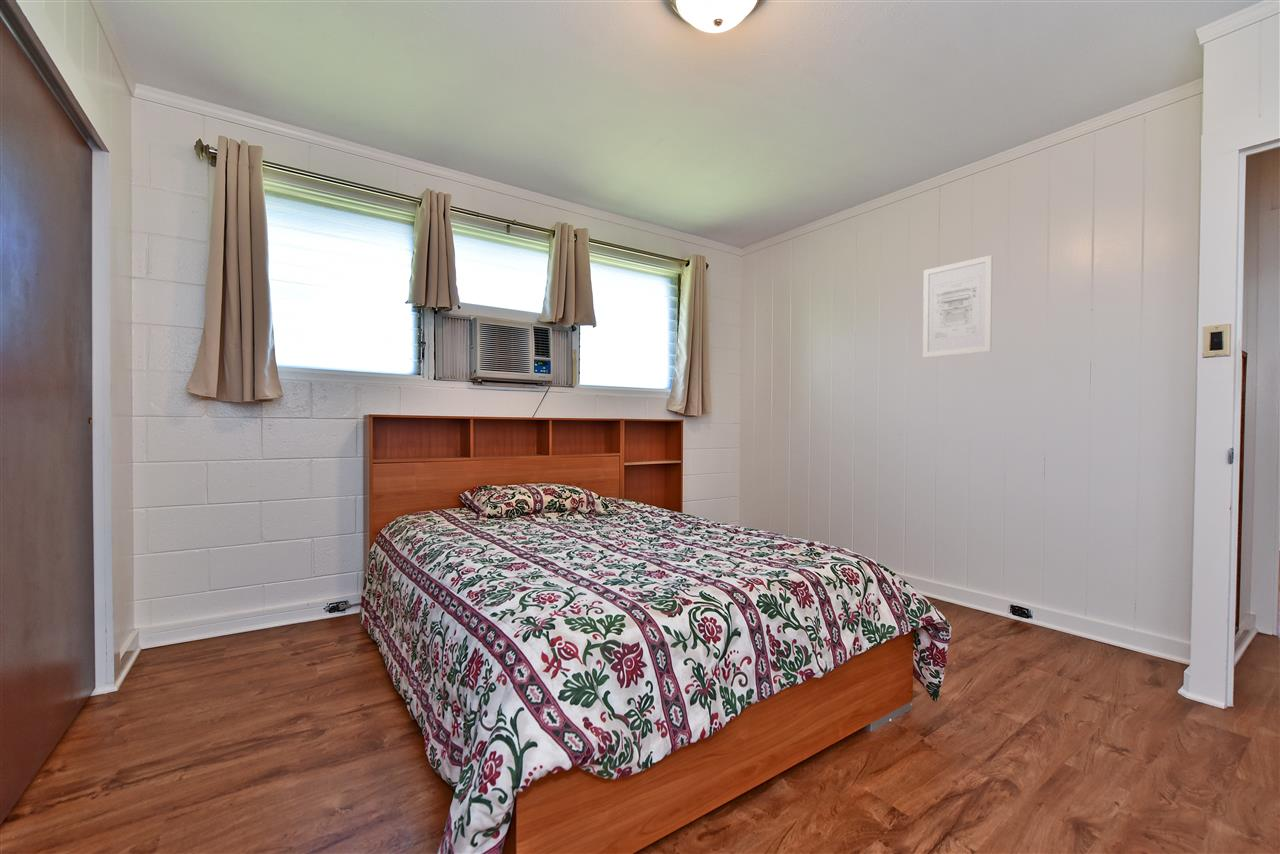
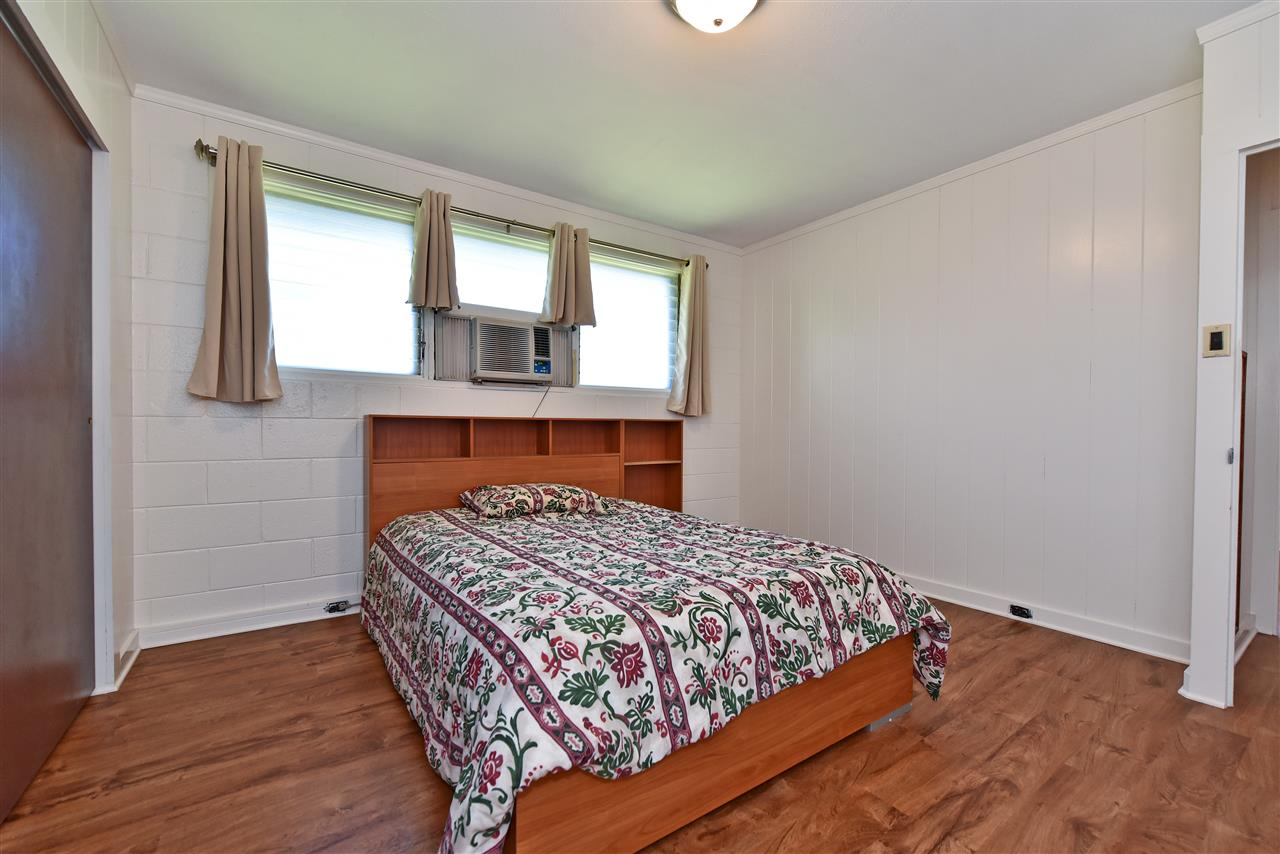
- wall art (955, 309)
